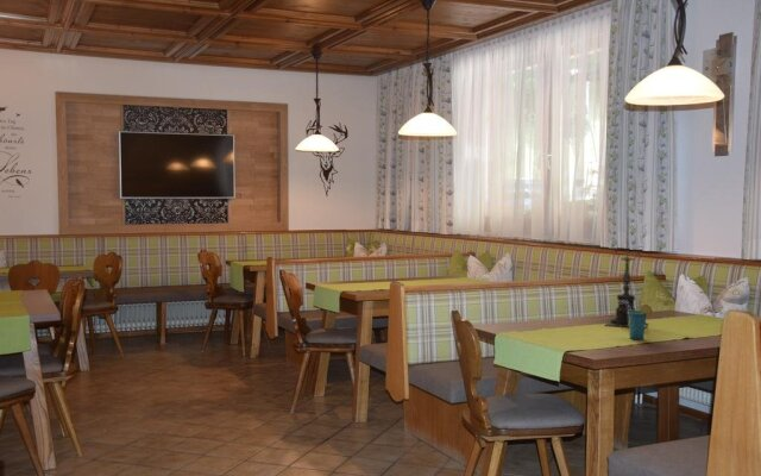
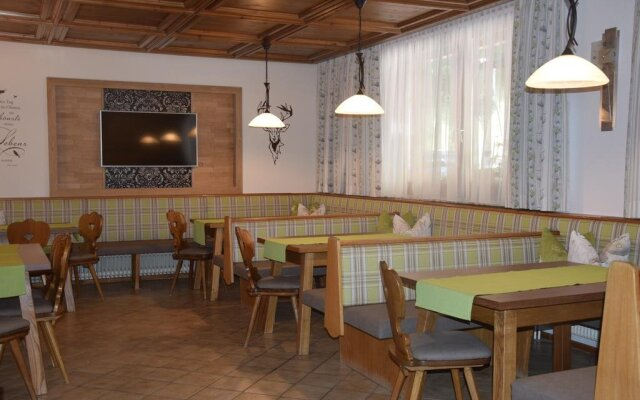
- candle holder (627, 286)
- cup (634, 319)
